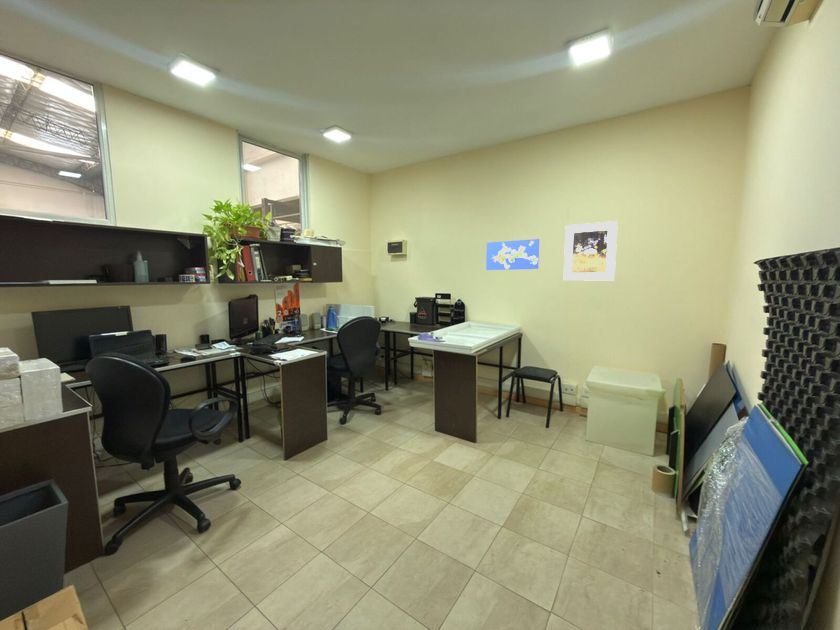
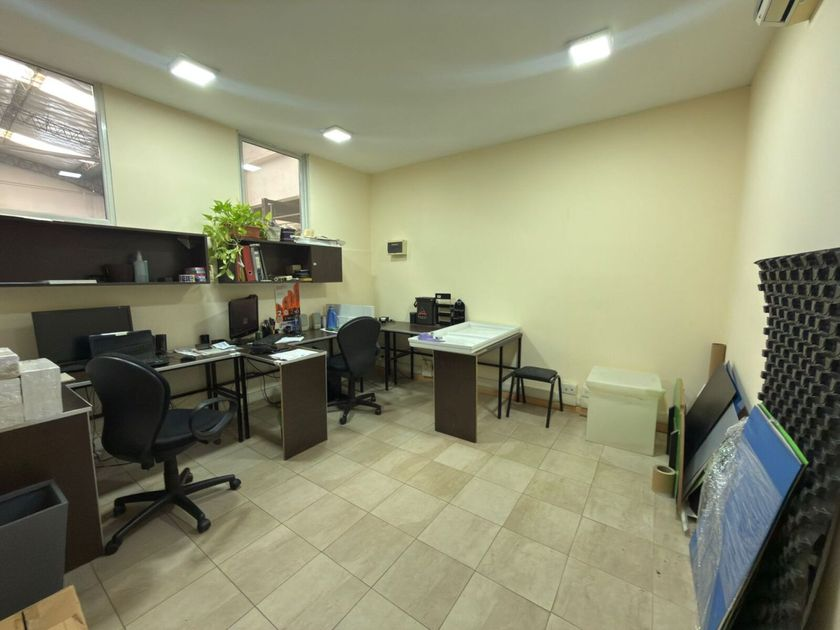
- world map (511, 255)
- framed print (589, 252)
